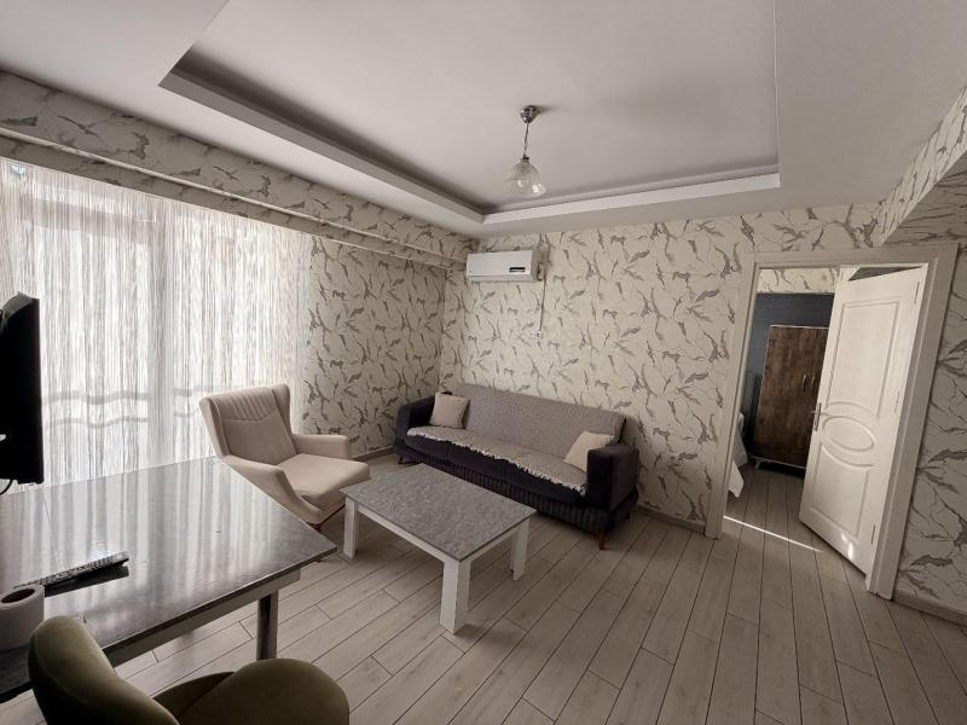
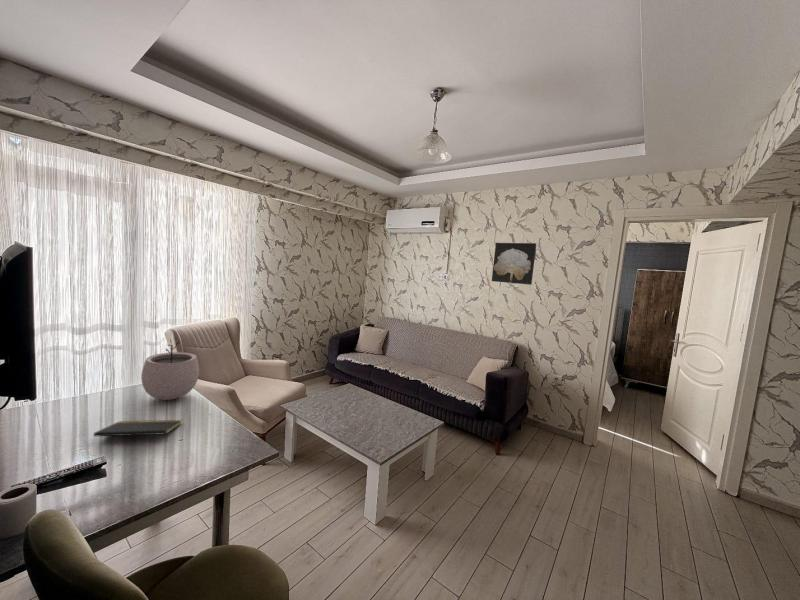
+ notepad (141, 427)
+ wall art (513, 263)
+ plant pot (171, 368)
